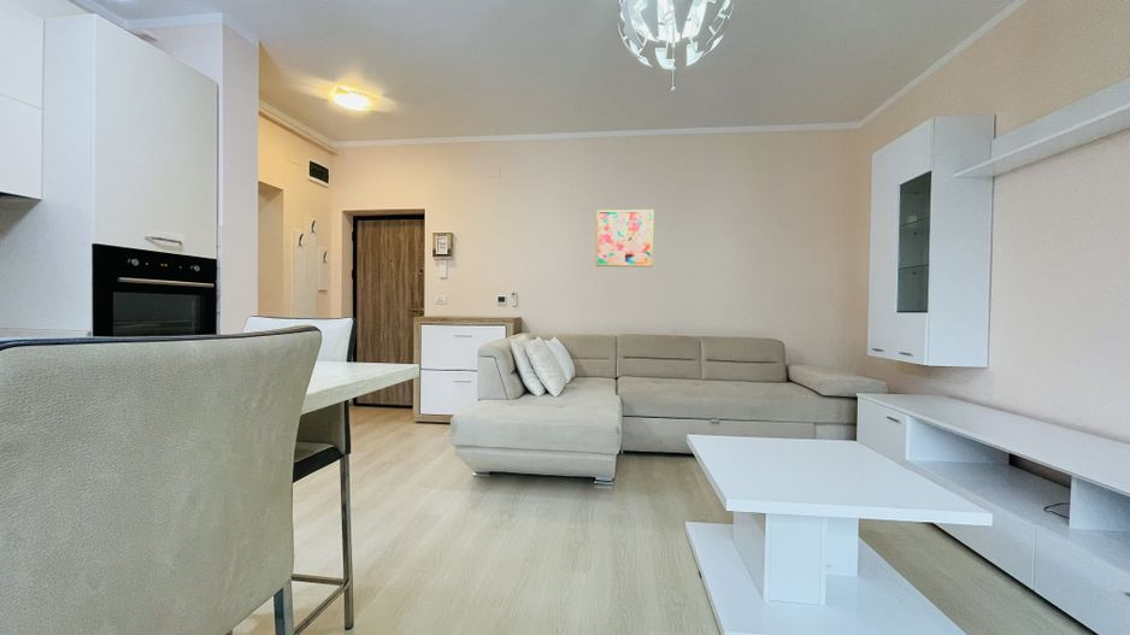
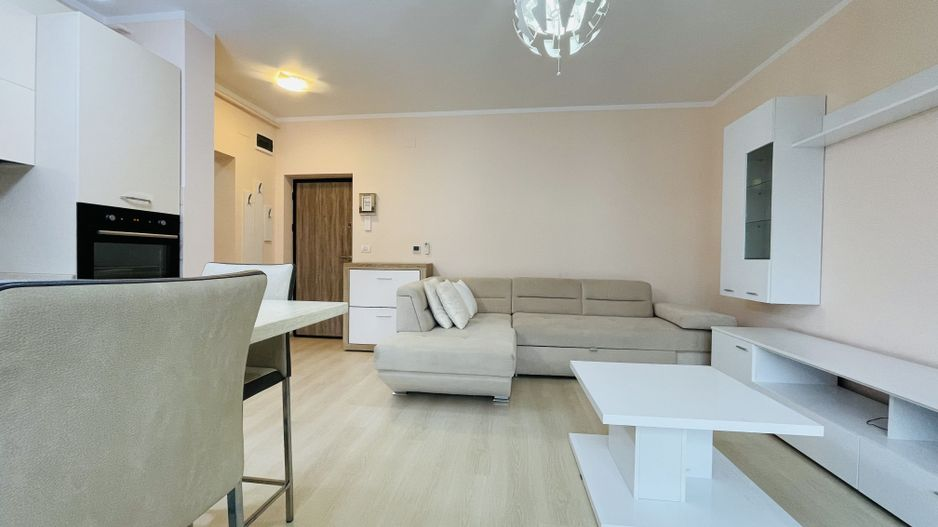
- wall art (624, 237)
